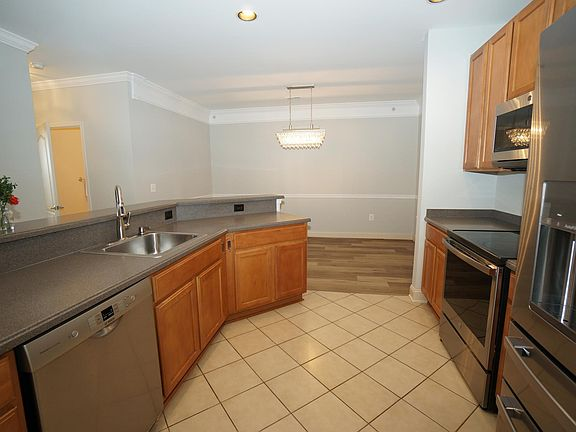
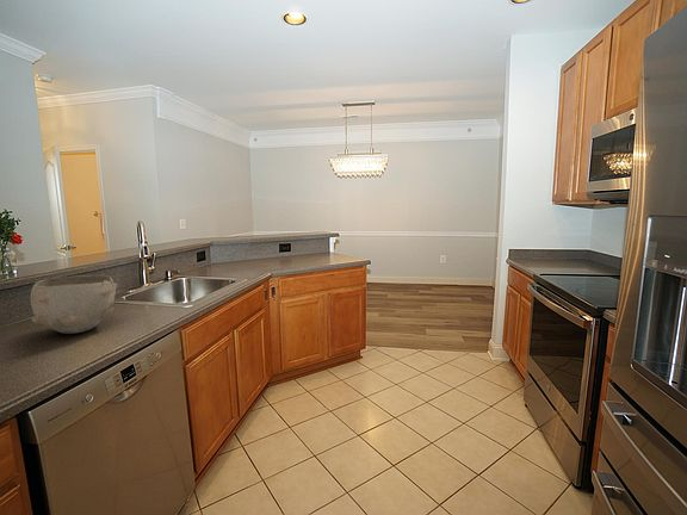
+ bowl (75, 304)
